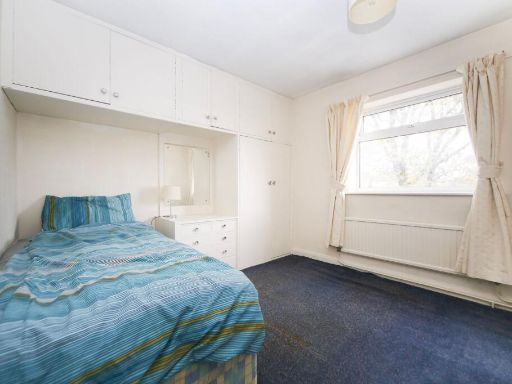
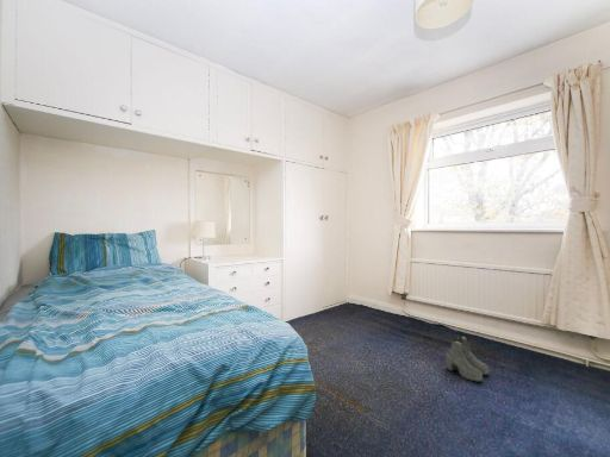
+ boots (466, 356)
